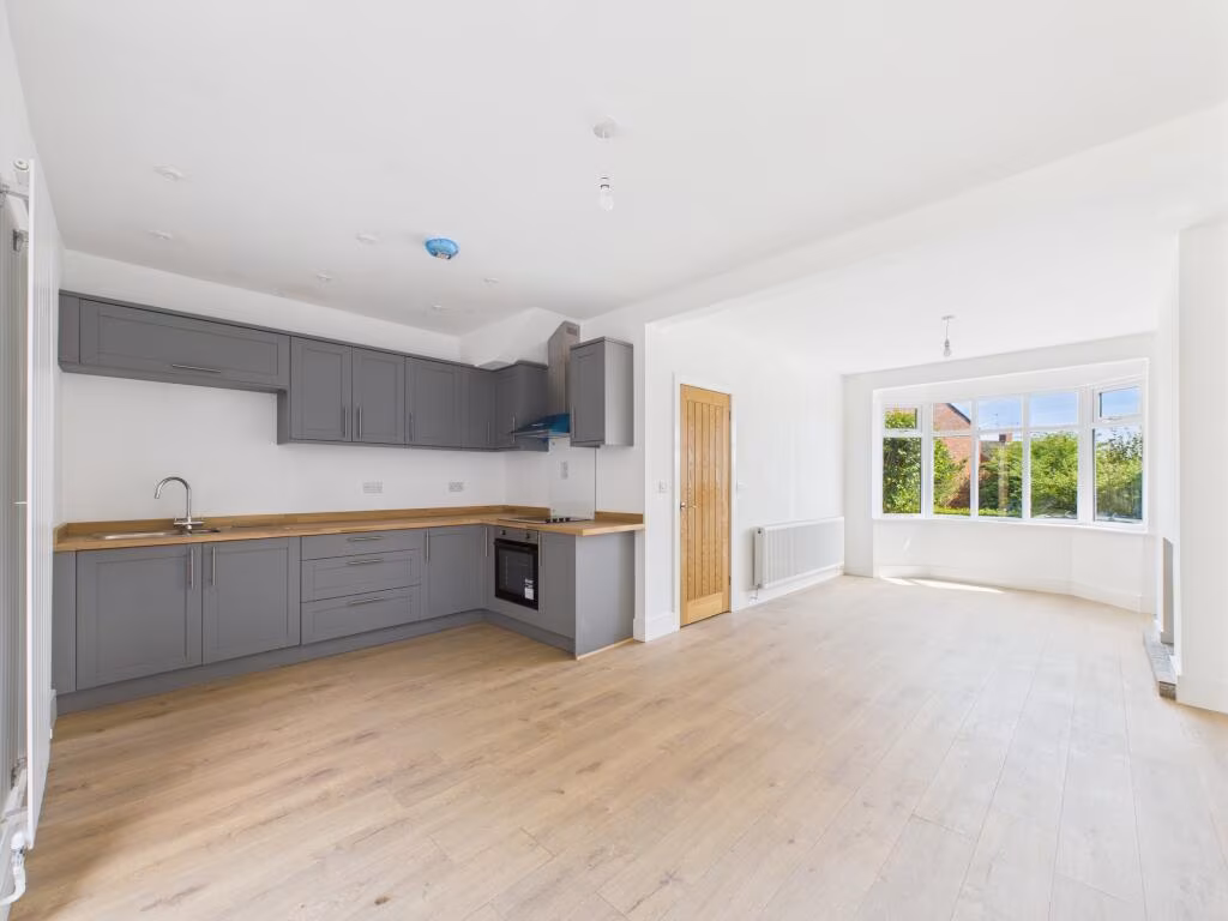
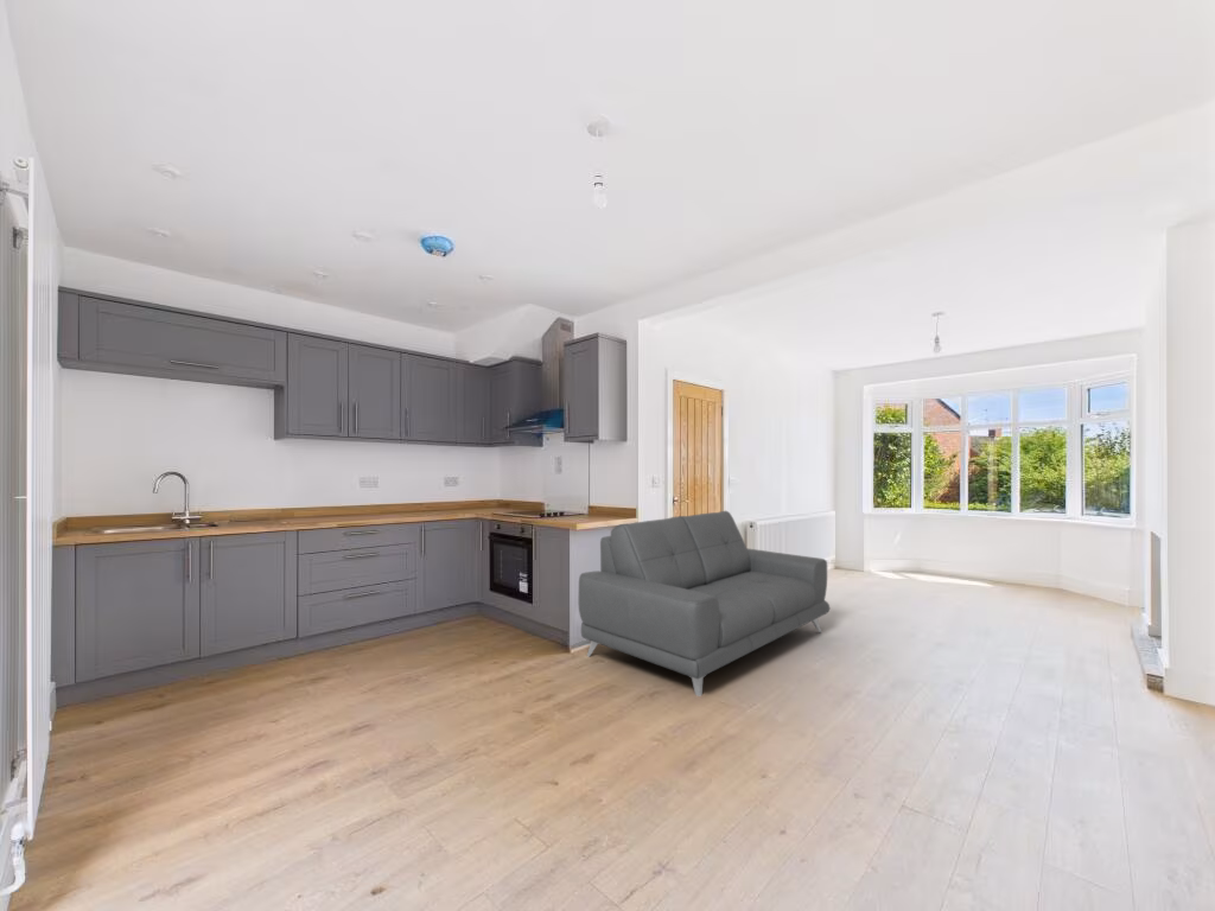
+ sofa (712, 581)
